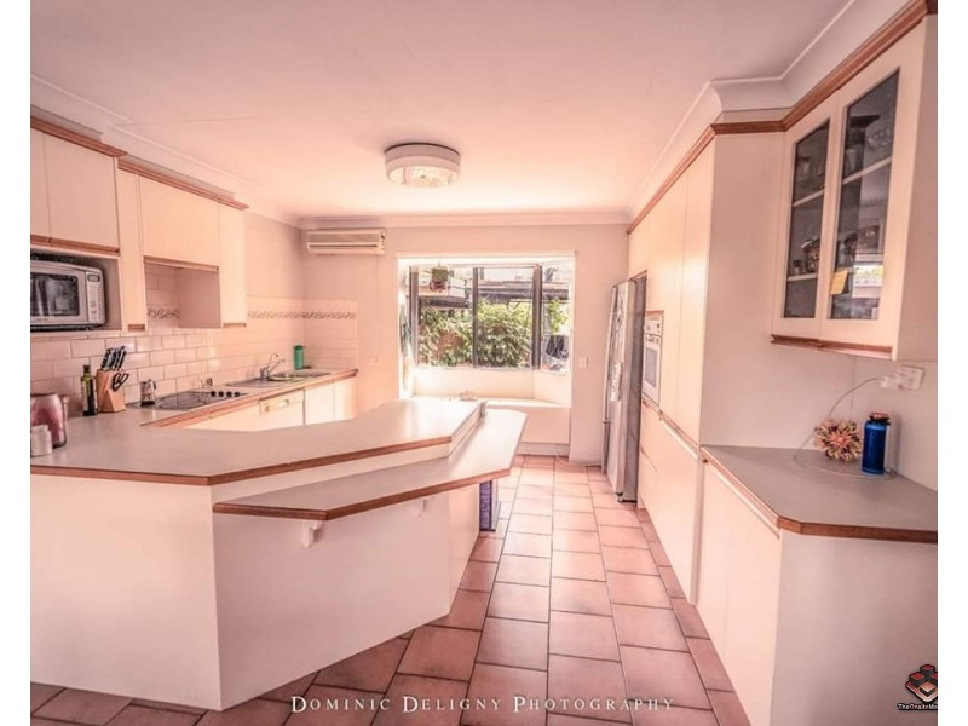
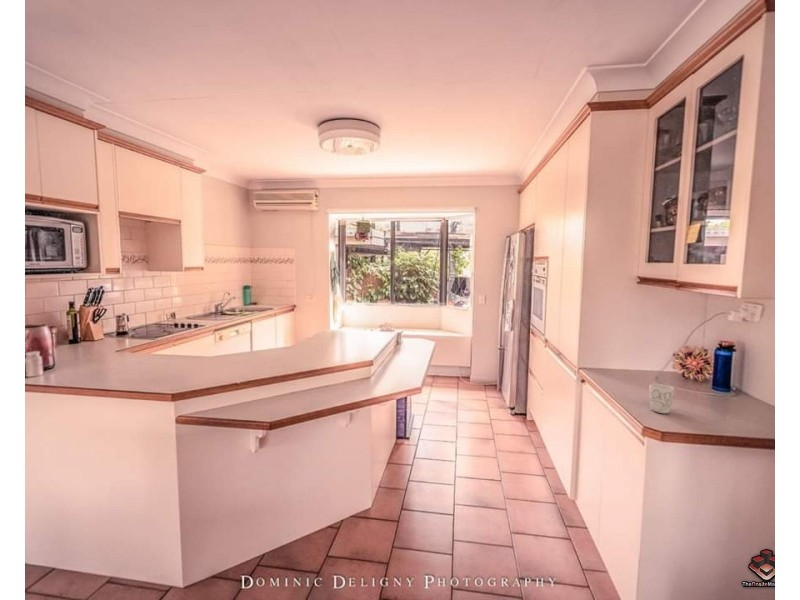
+ mug (662, 398)
